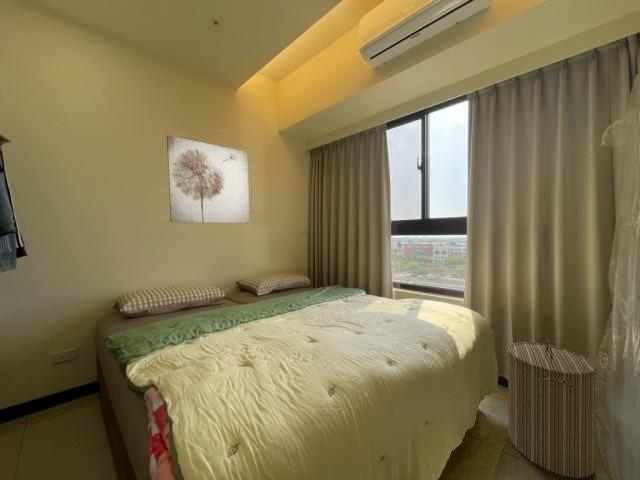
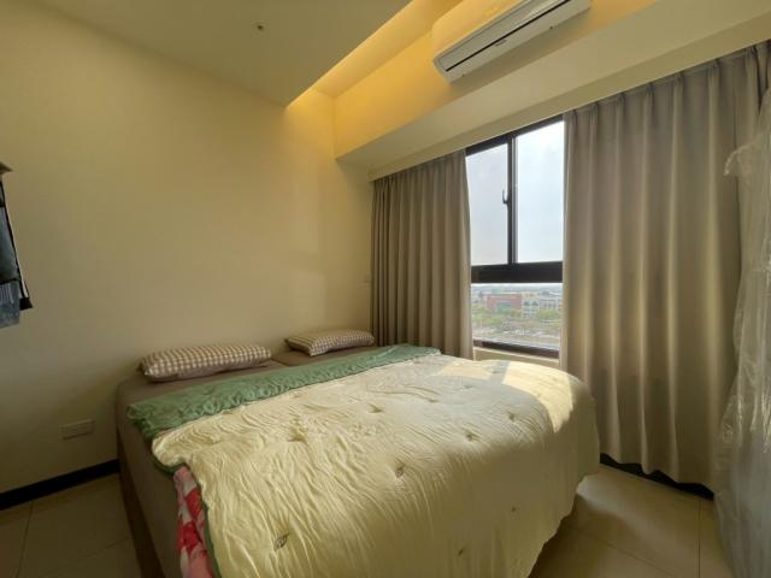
- wall art (212, 183)
- laundry hamper (548, 395)
